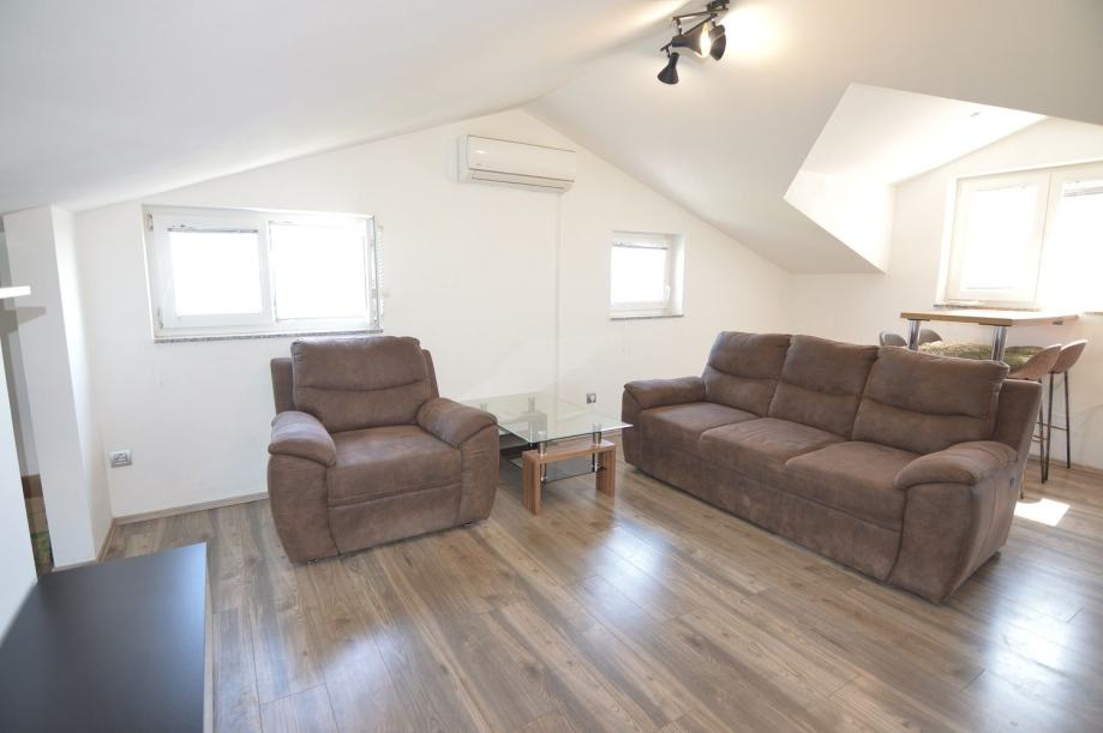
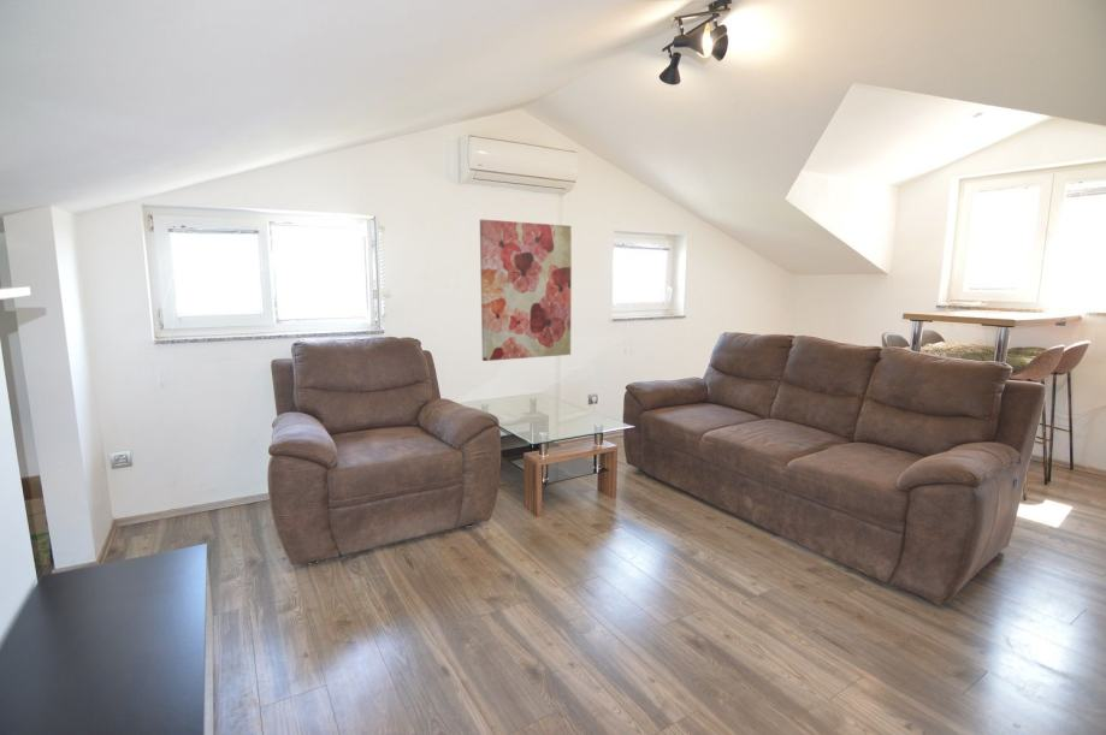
+ wall art (527, 291)
